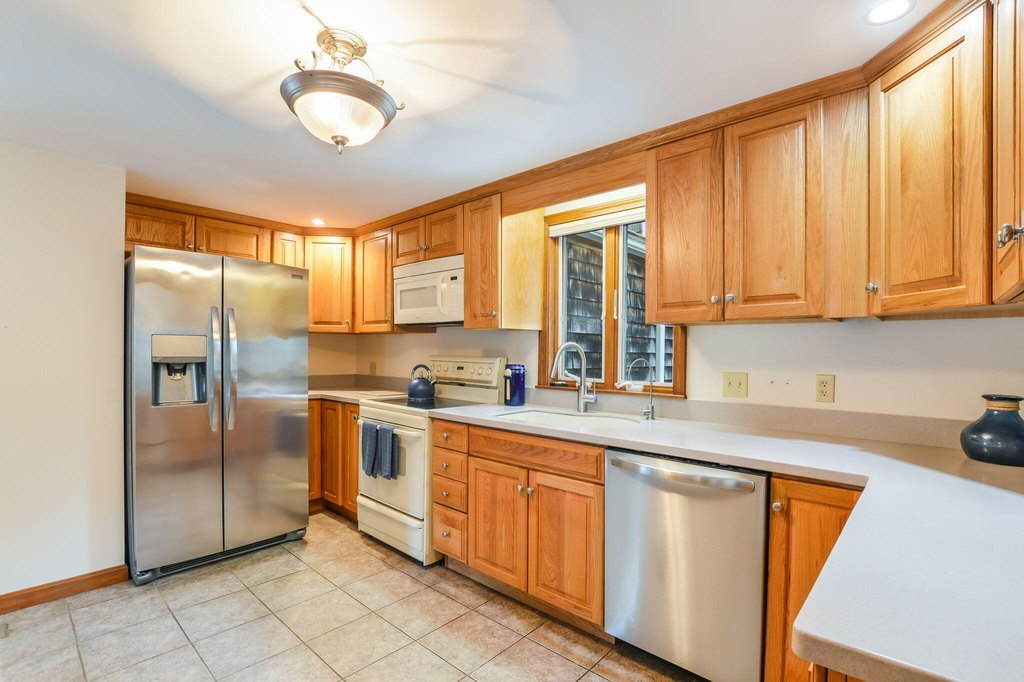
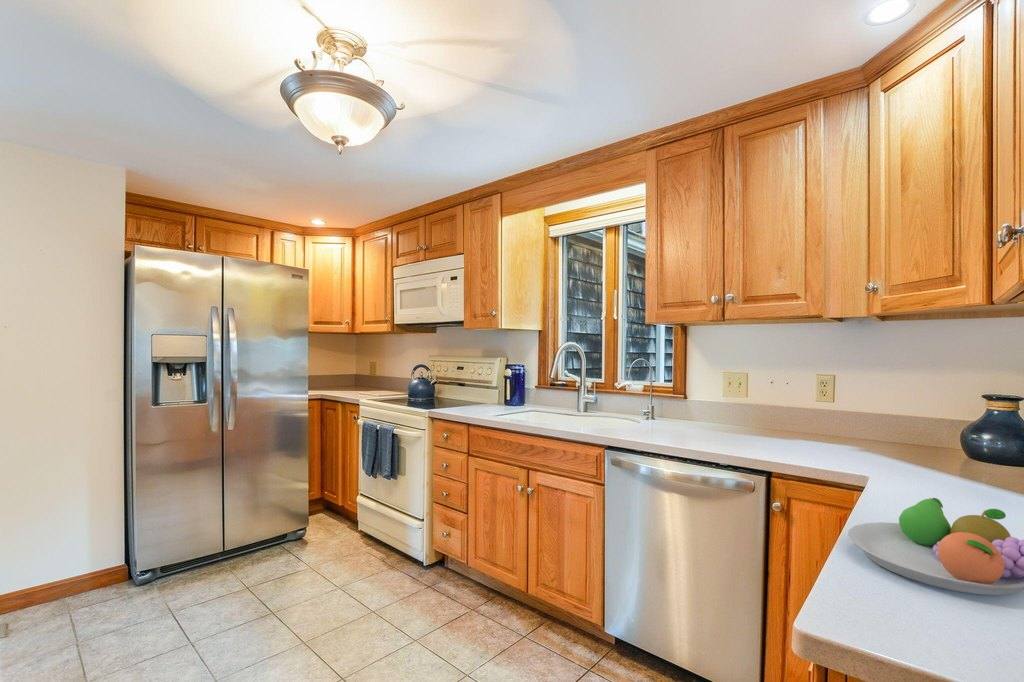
+ fruit bowl (939, 534)
